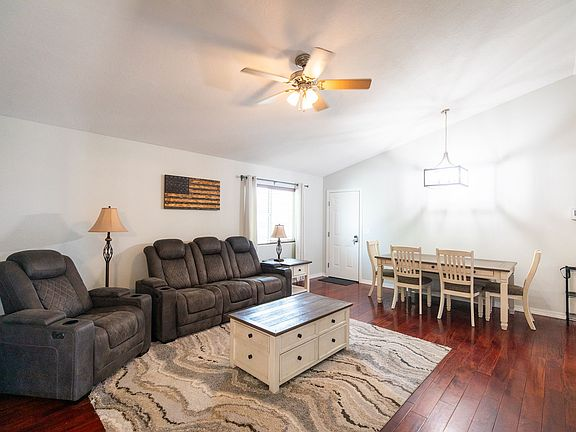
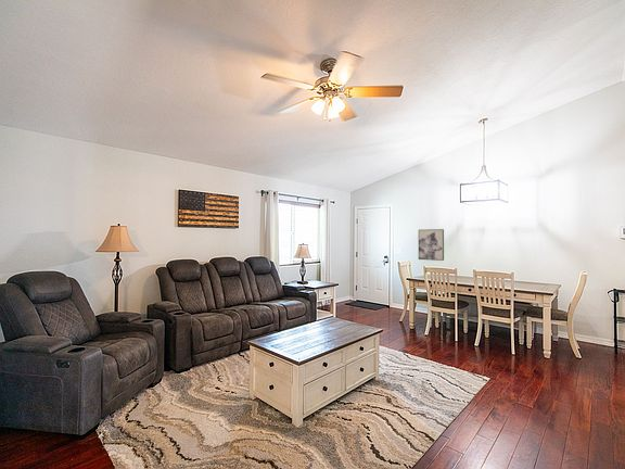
+ wall art (431, 244)
